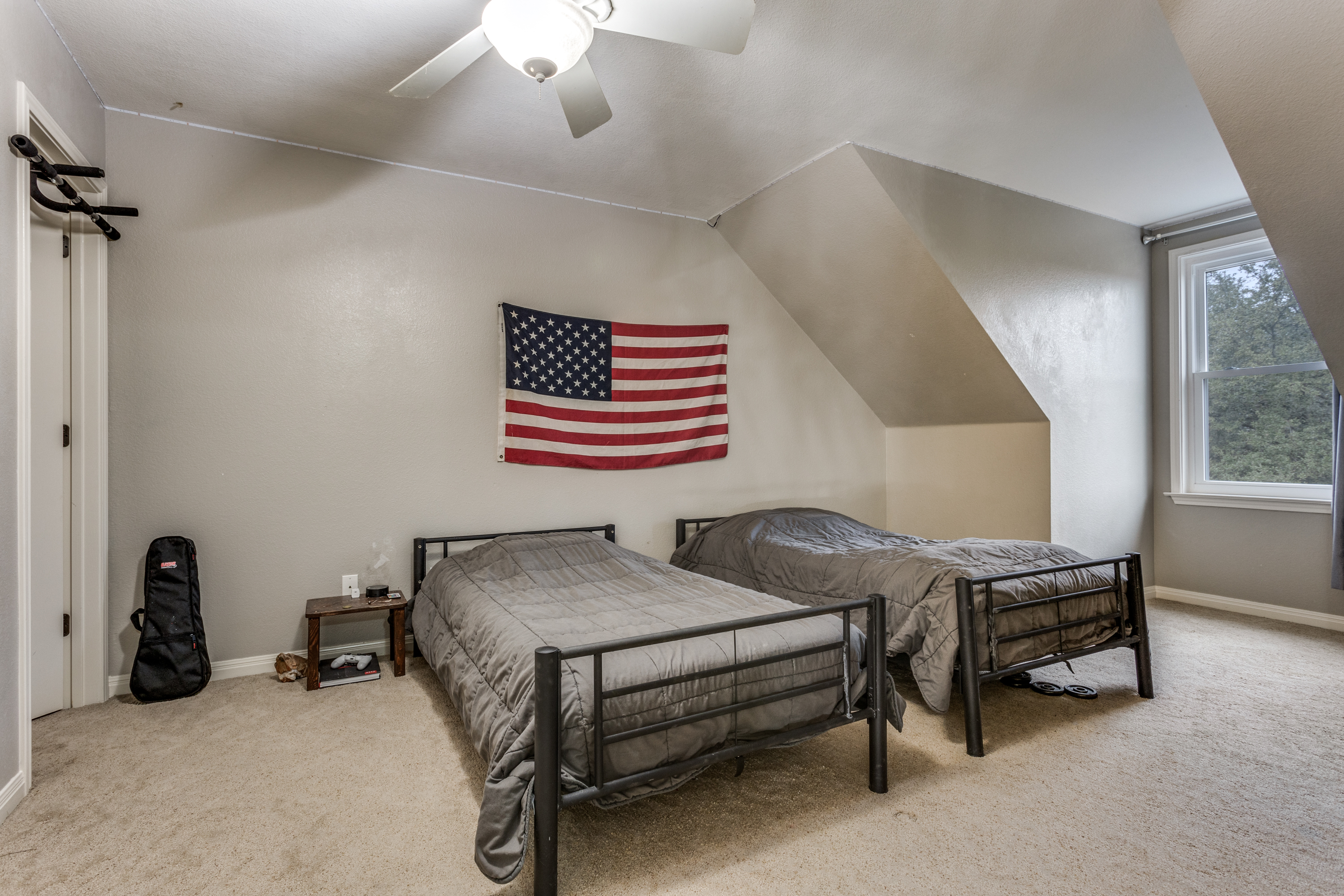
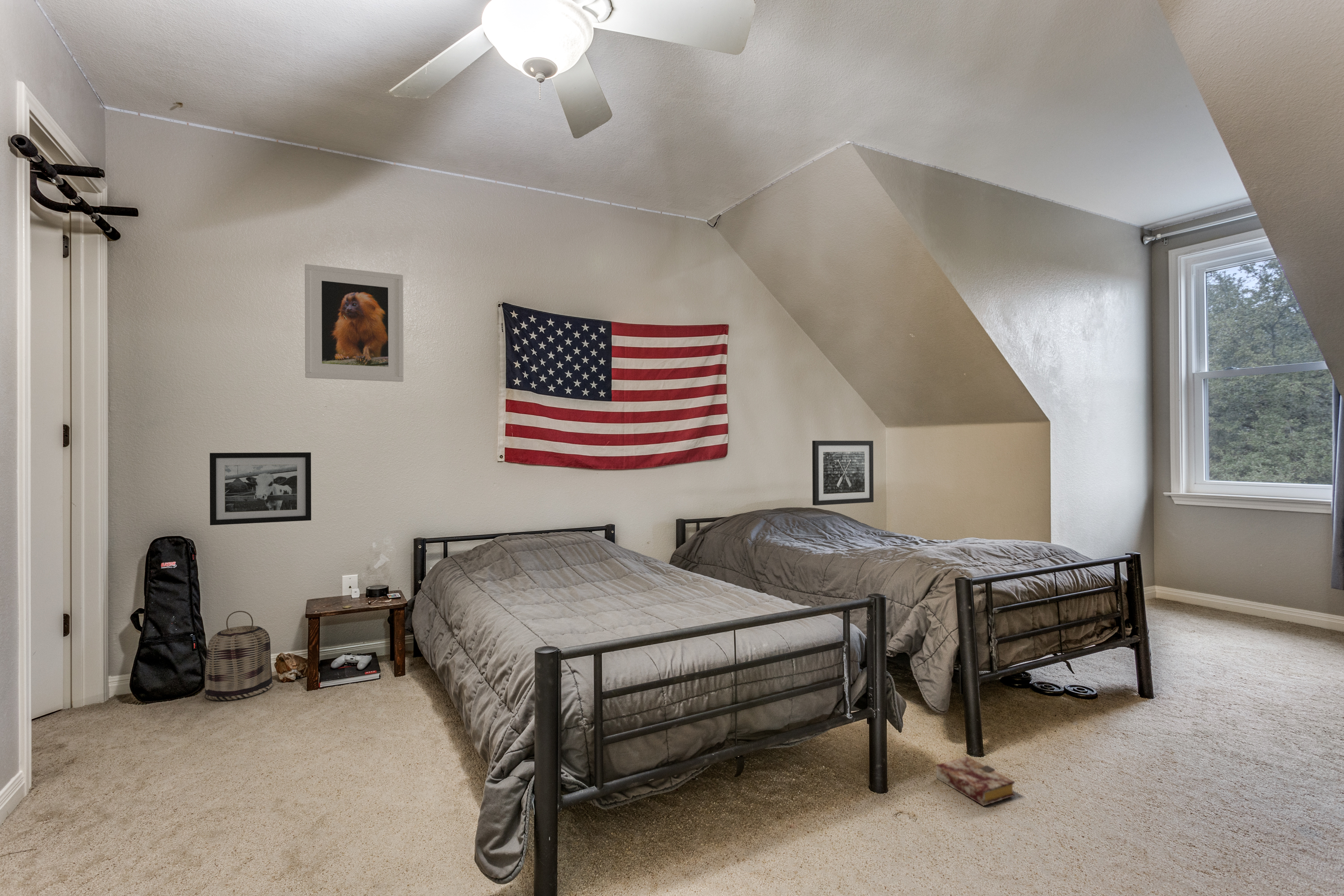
+ picture frame (262, 487)
+ book (975, 779)
+ basket (239, 650)
+ wall art (844, 472)
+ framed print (355, 325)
